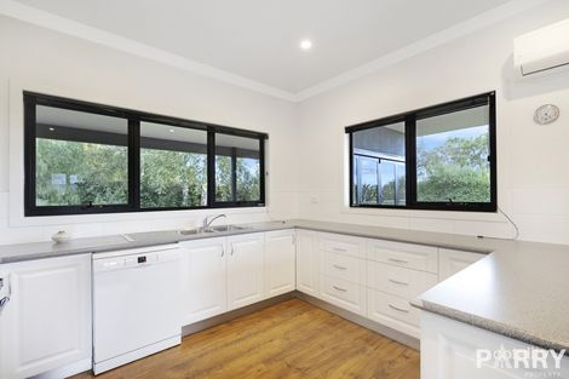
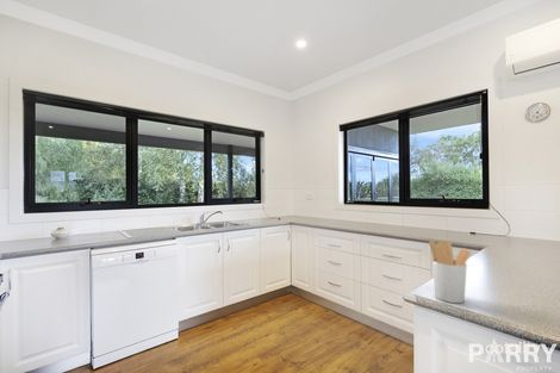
+ utensil holder (446, 268)
